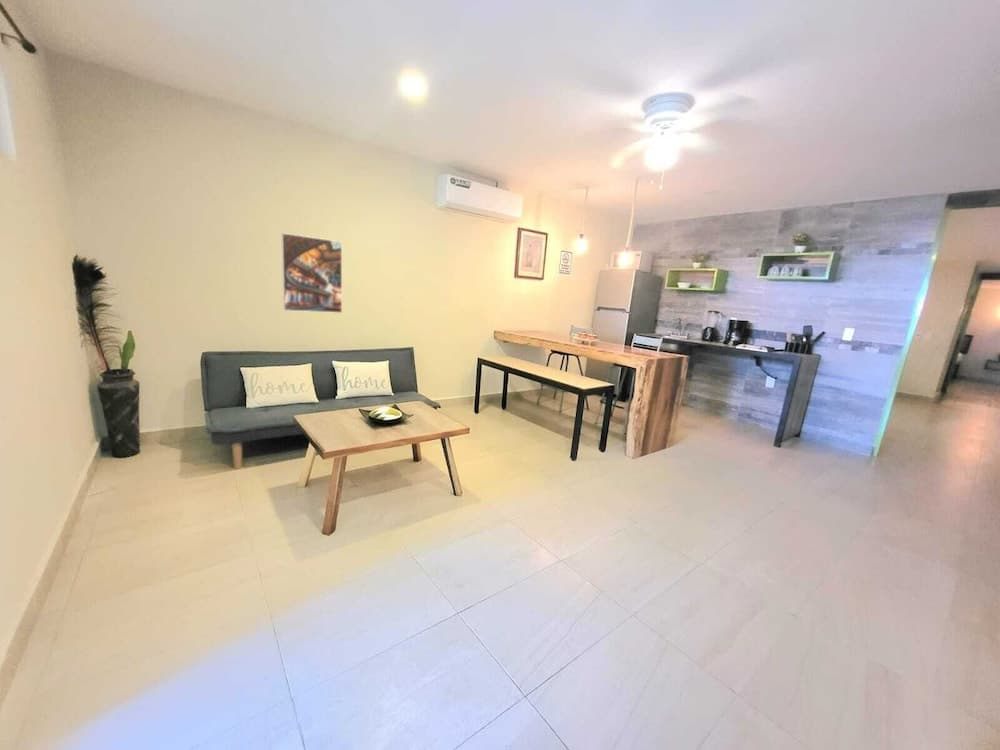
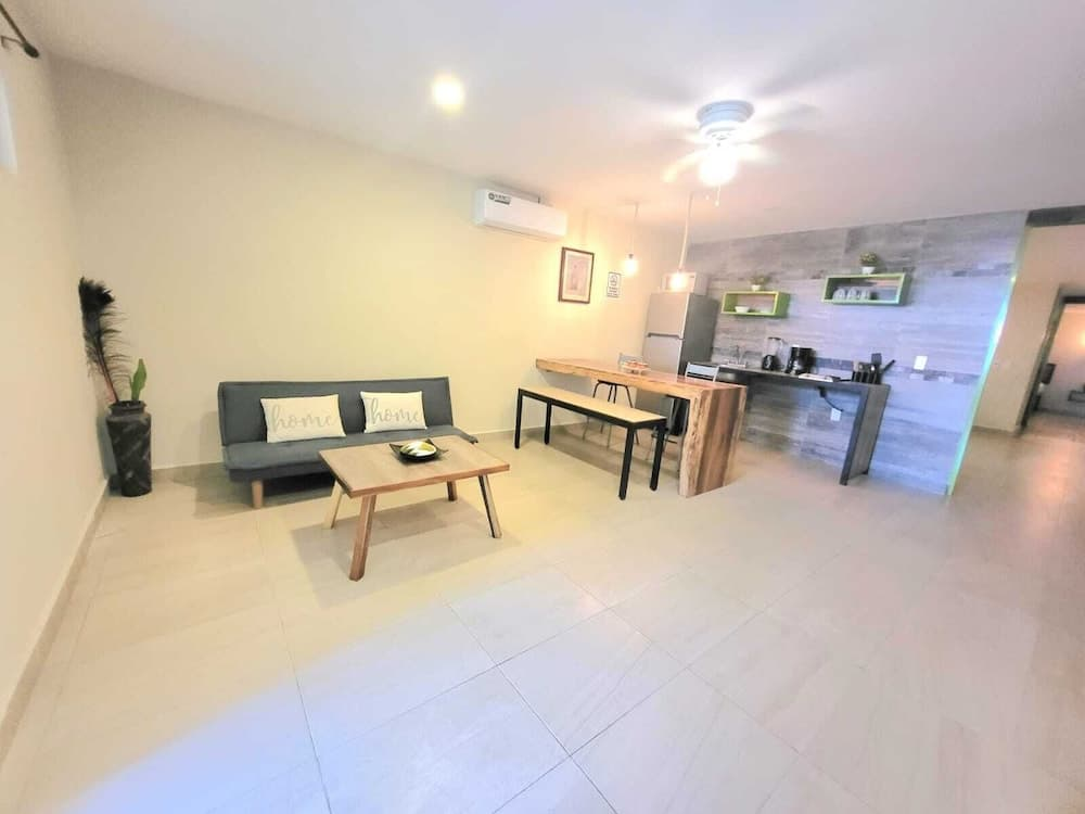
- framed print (313, 275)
